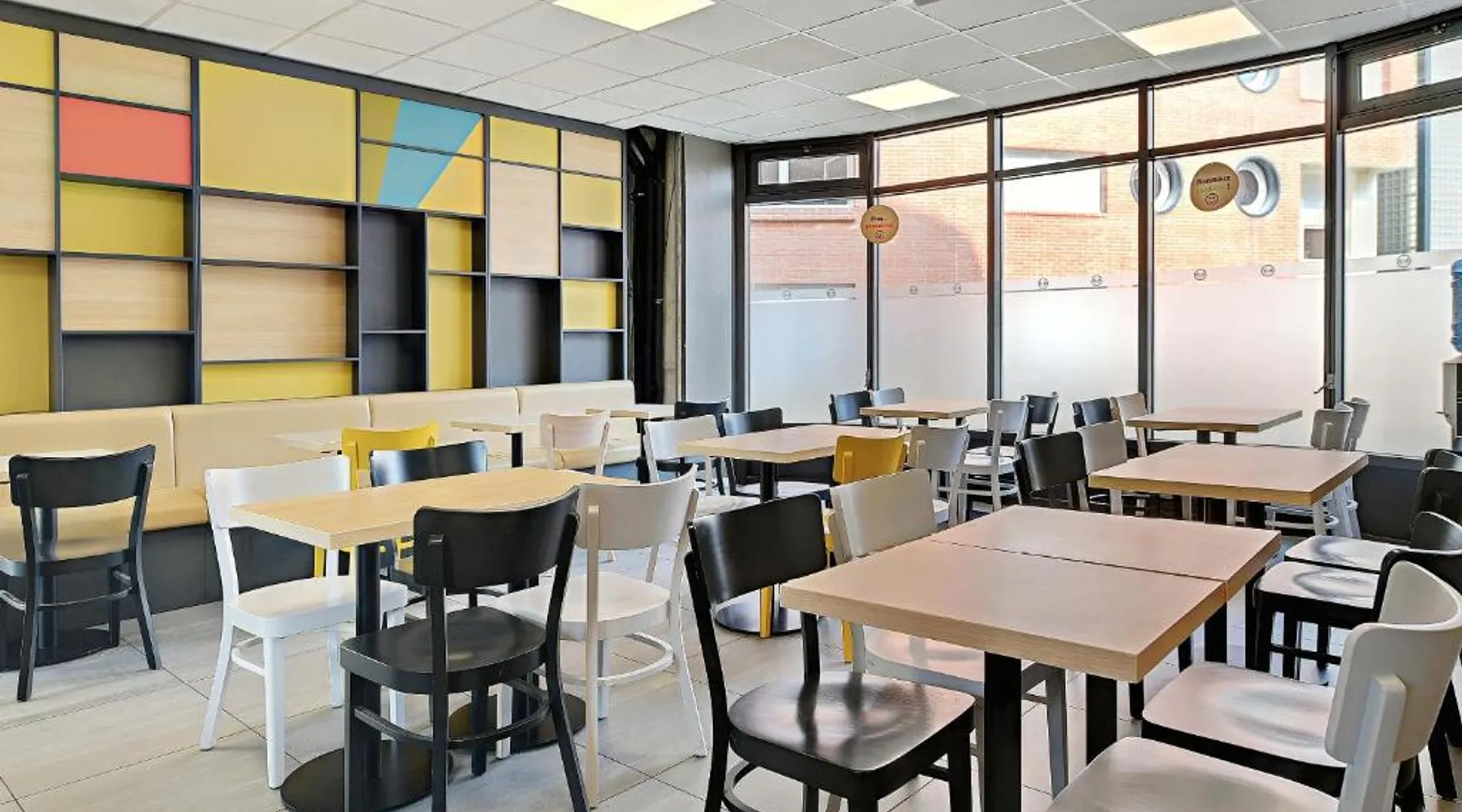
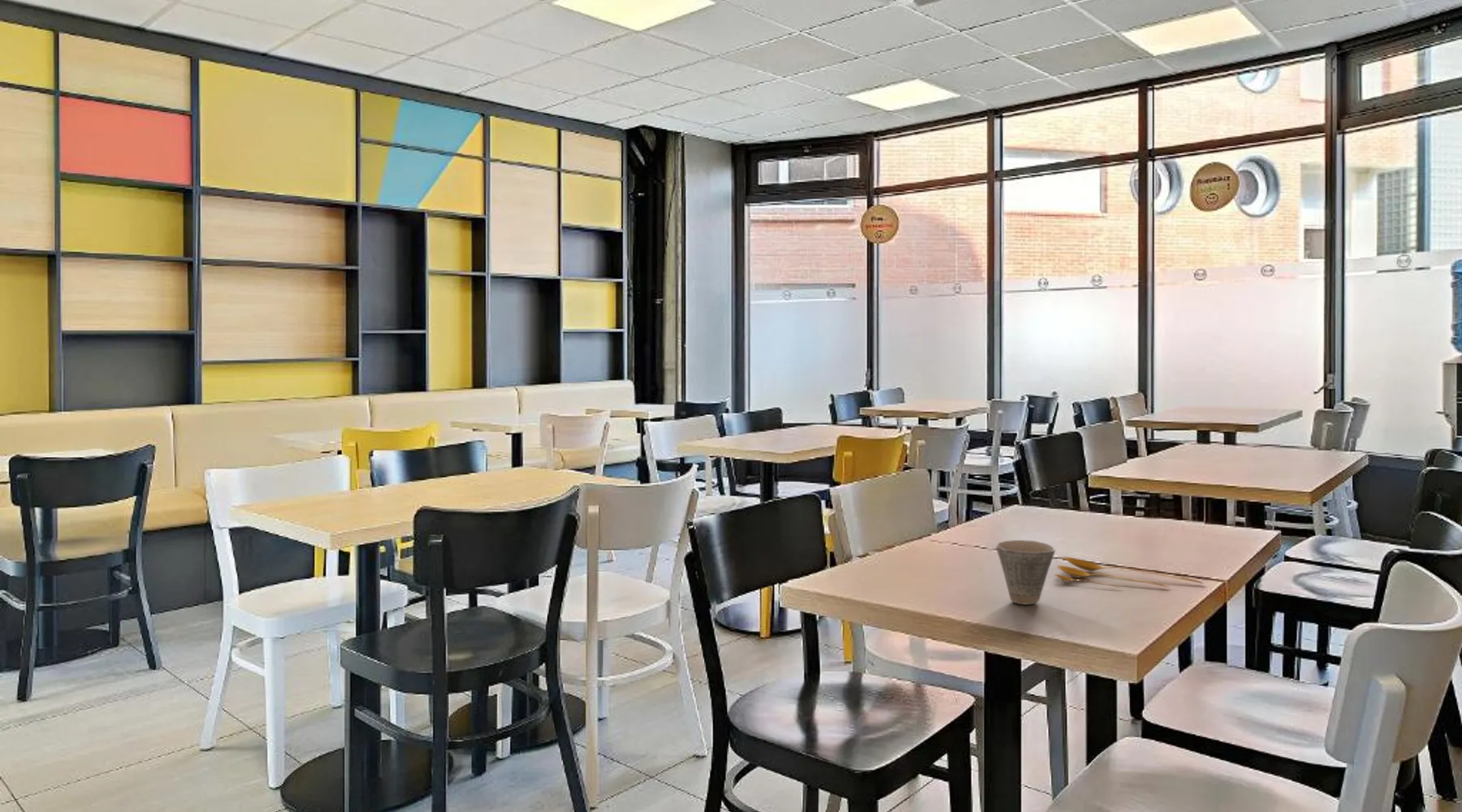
+ spoon (1124, 577)
+ cup (1025, 573)
